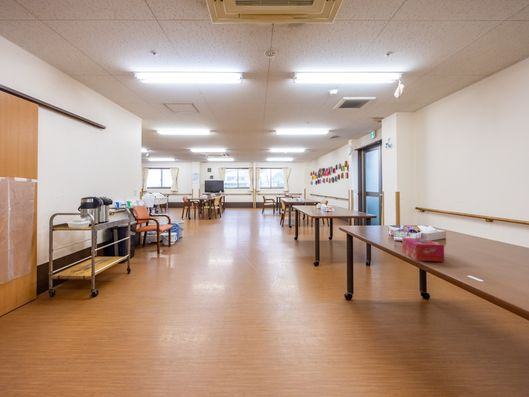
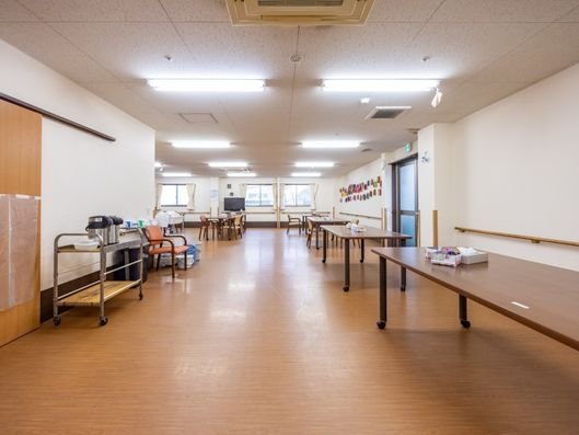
- tissue box (421, 248)
